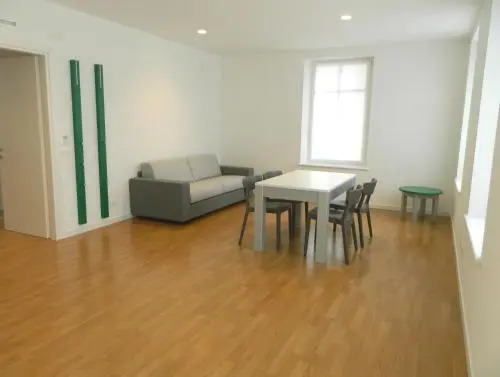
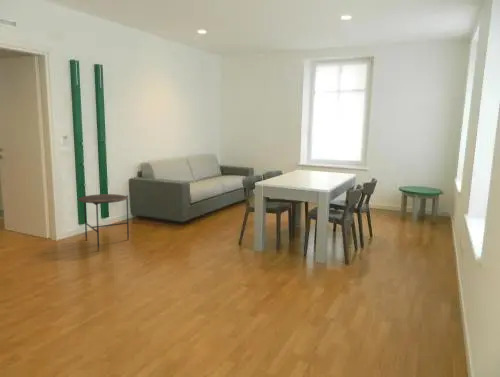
+ side table (104, 225)
